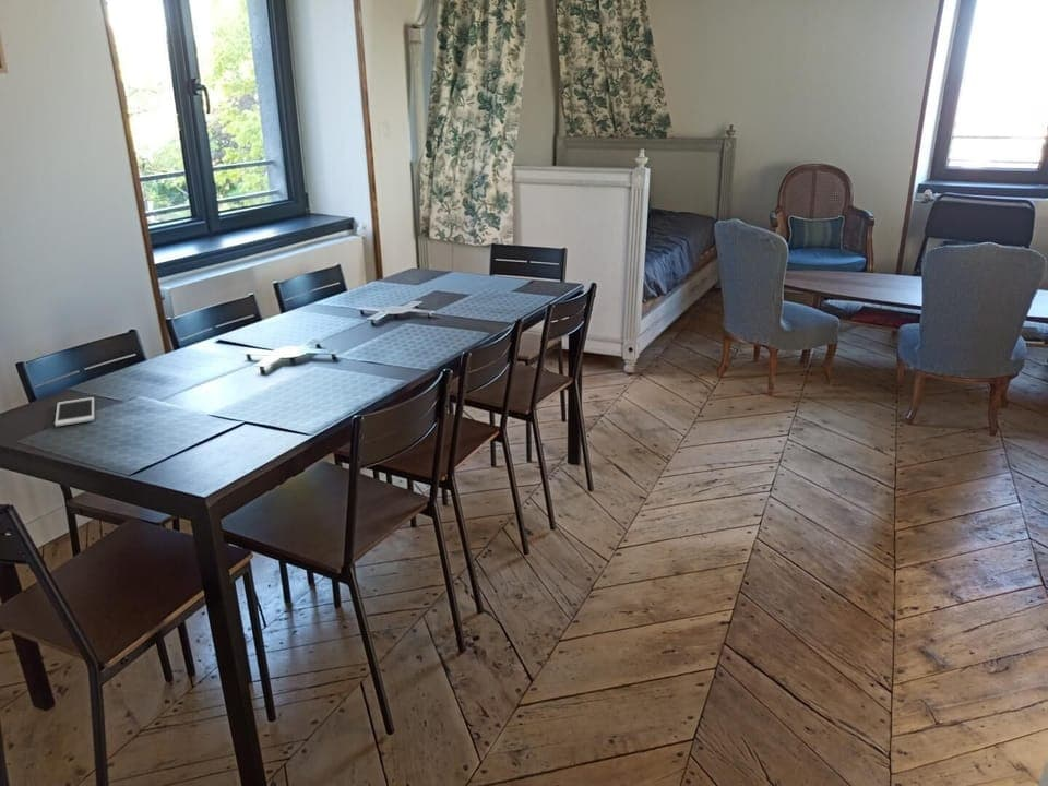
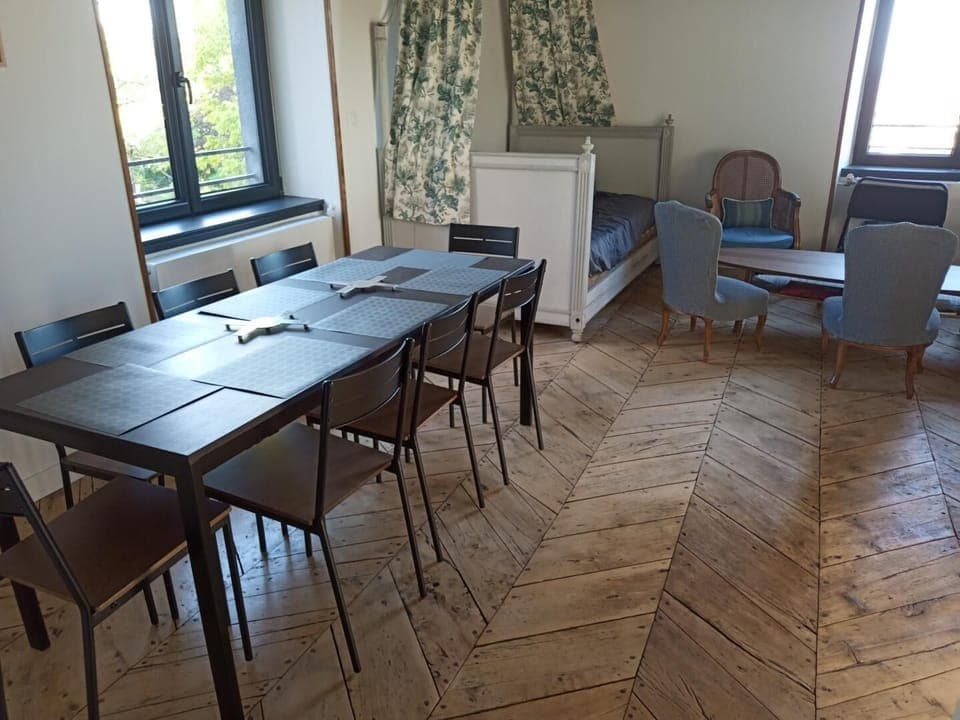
- cell phone (75, 410)
